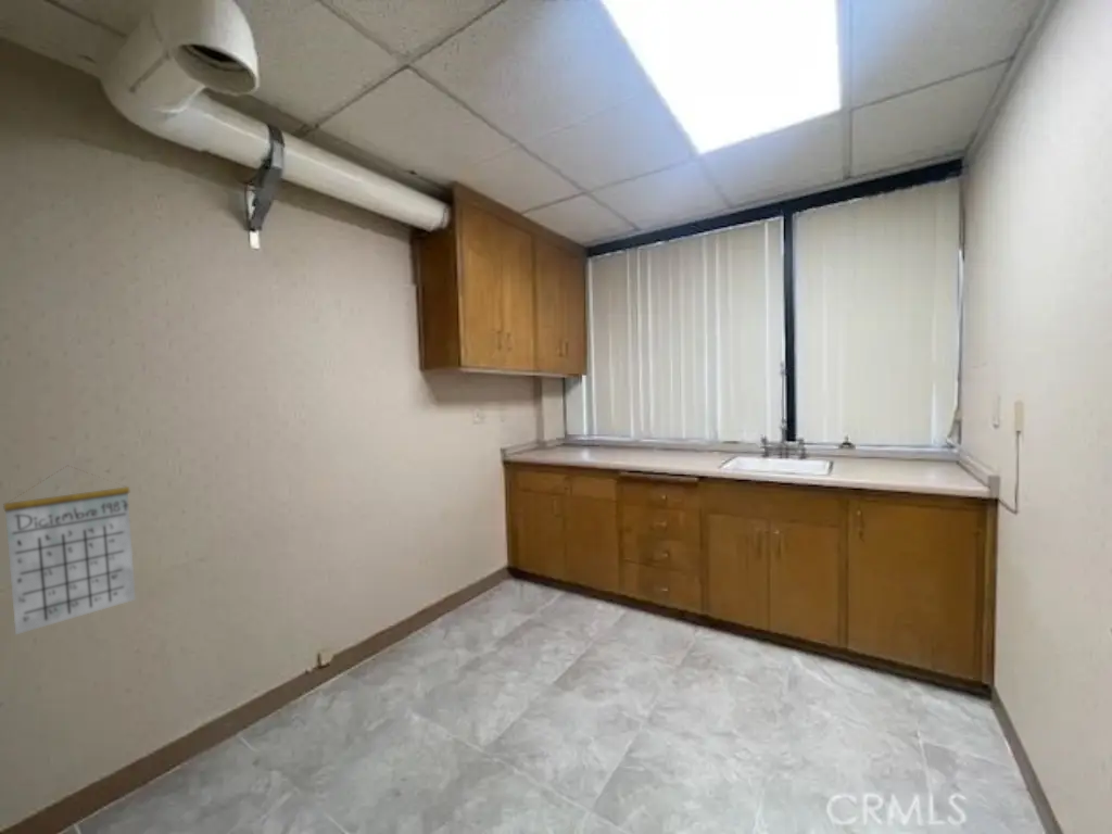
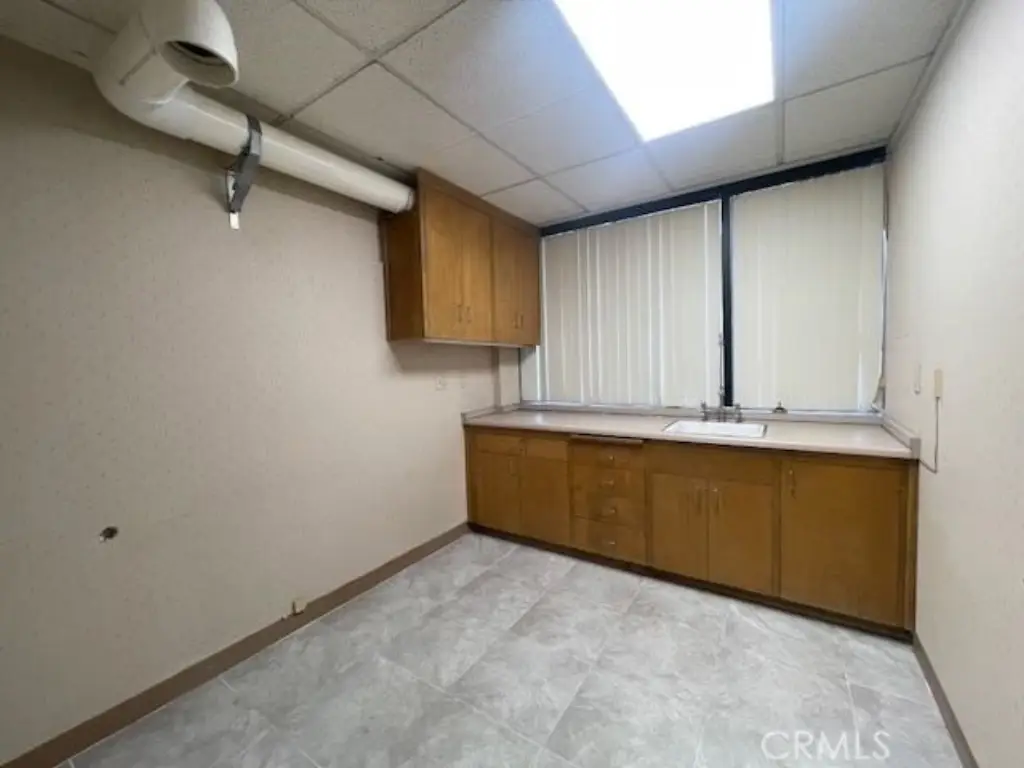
- calendar (74, 541)
